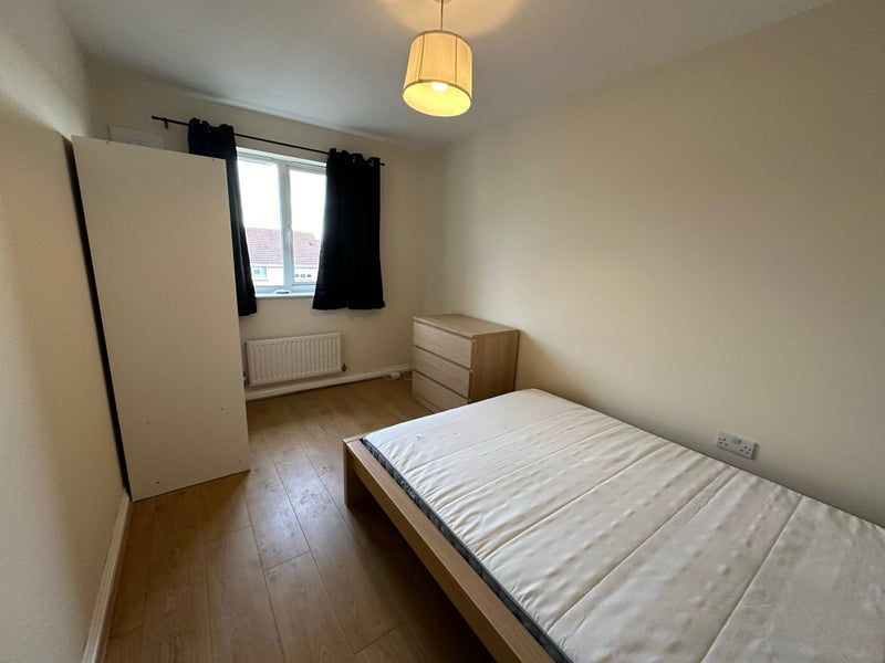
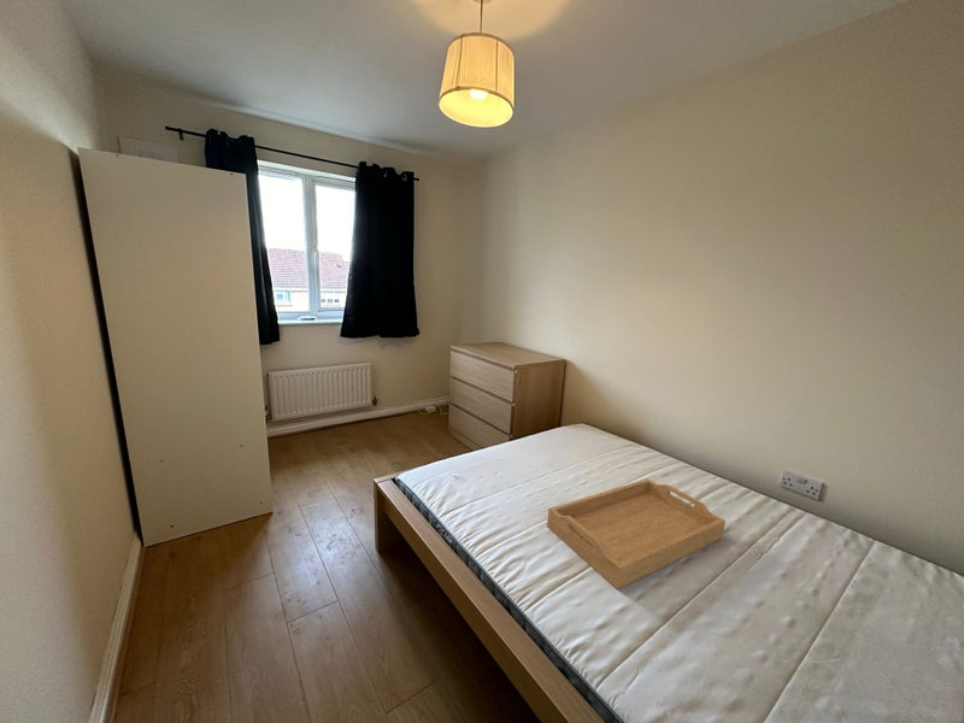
+ serving tray (635, 521)
